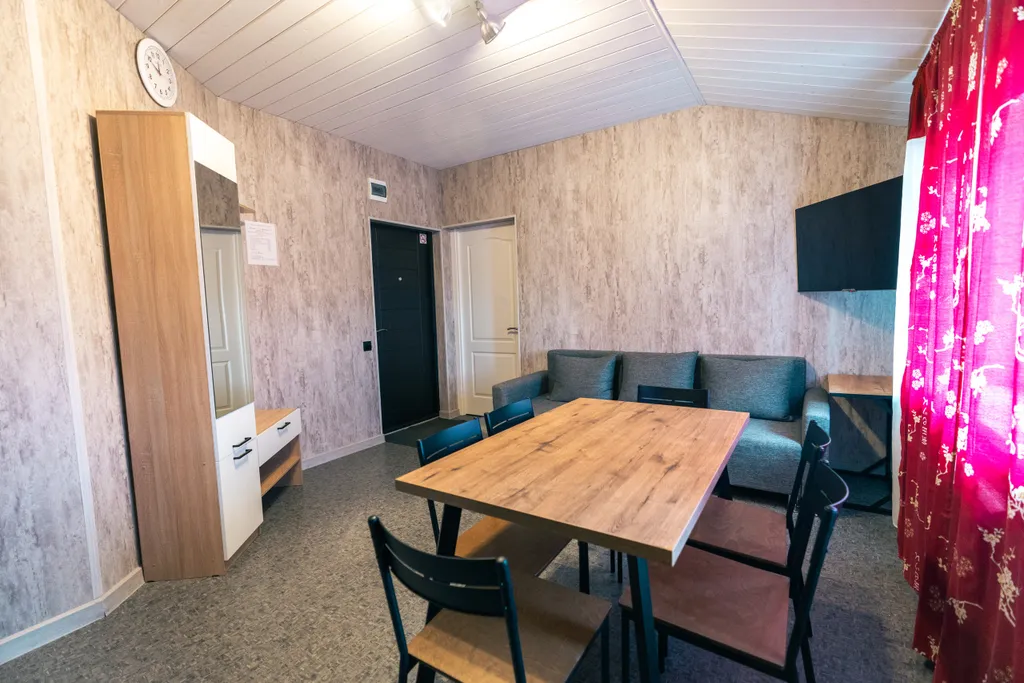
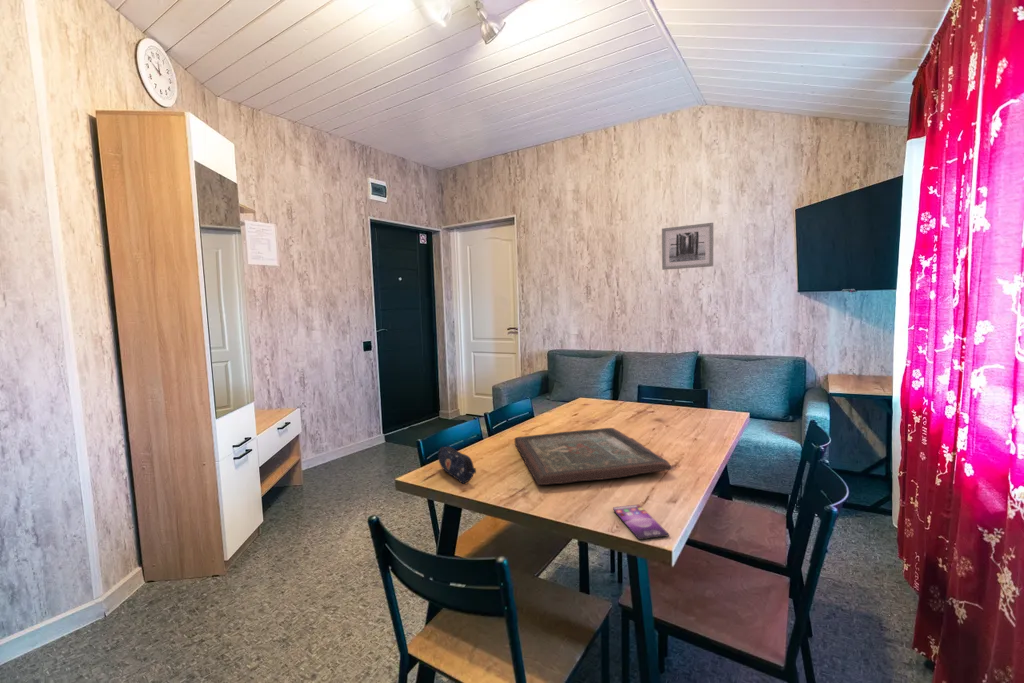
+ pencil case (454, 463)
+ wall art (687, 247)
+ board game (583, 451)
+ smartphone (639, 521)
